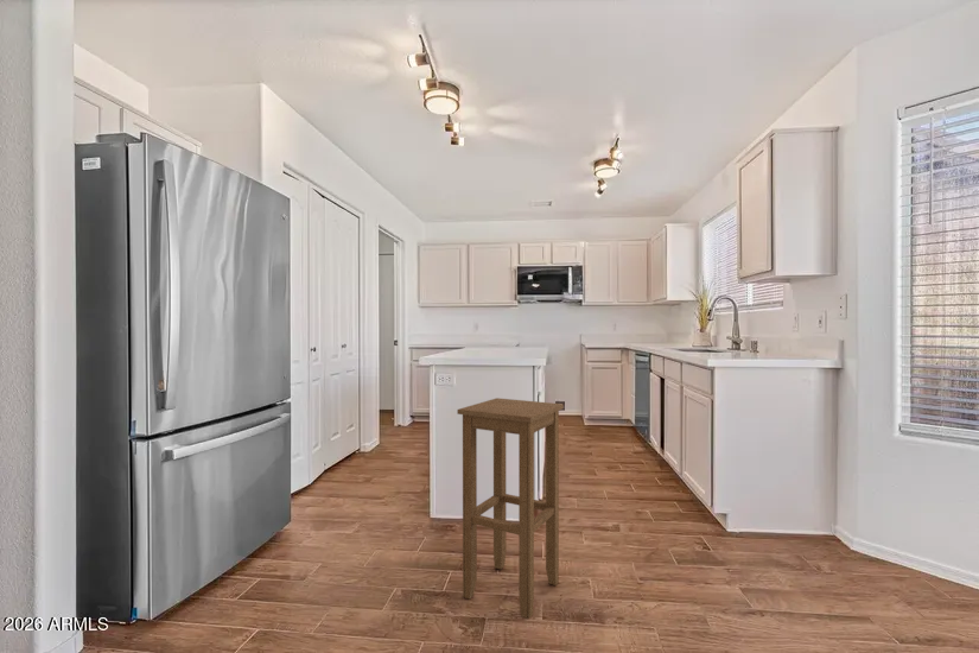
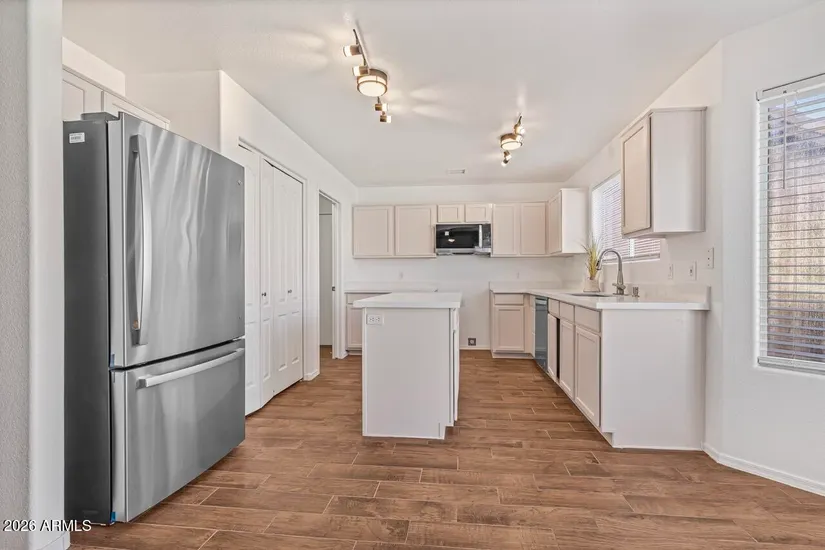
- stool (511, 497)
